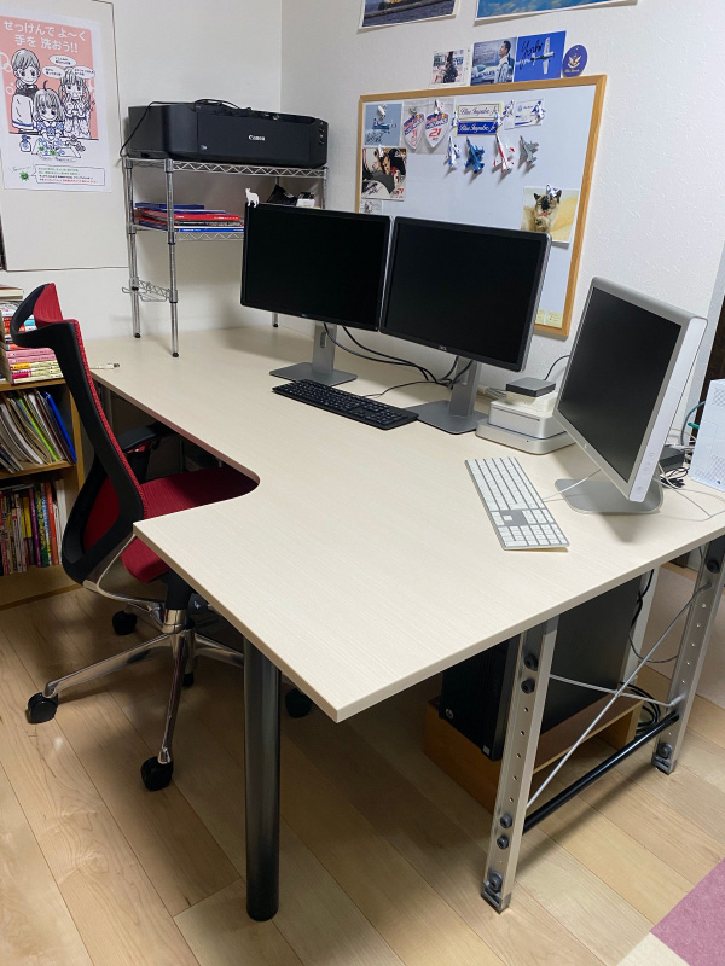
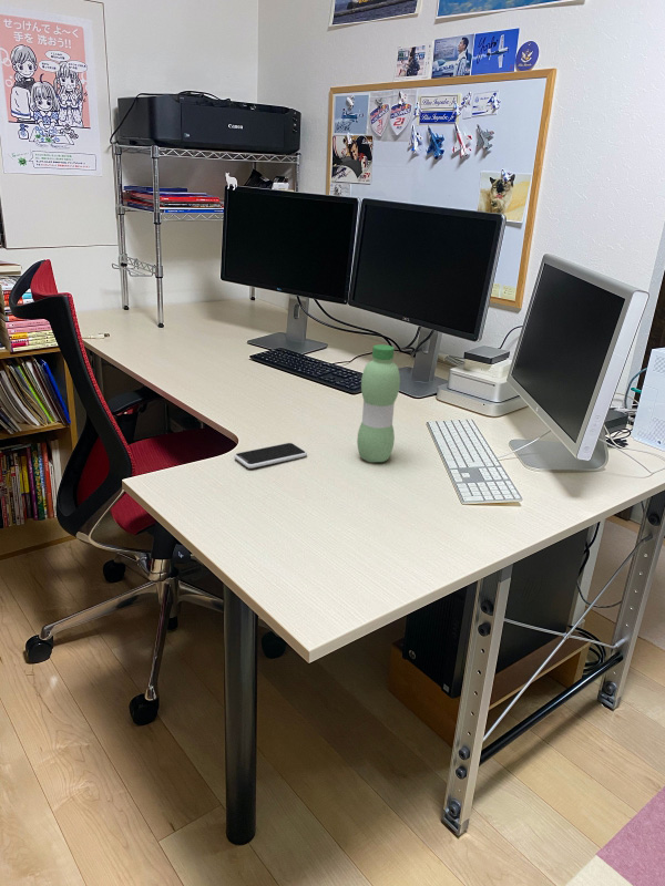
+ smartphone (270, 454)
+ water bottle (378, 404)
